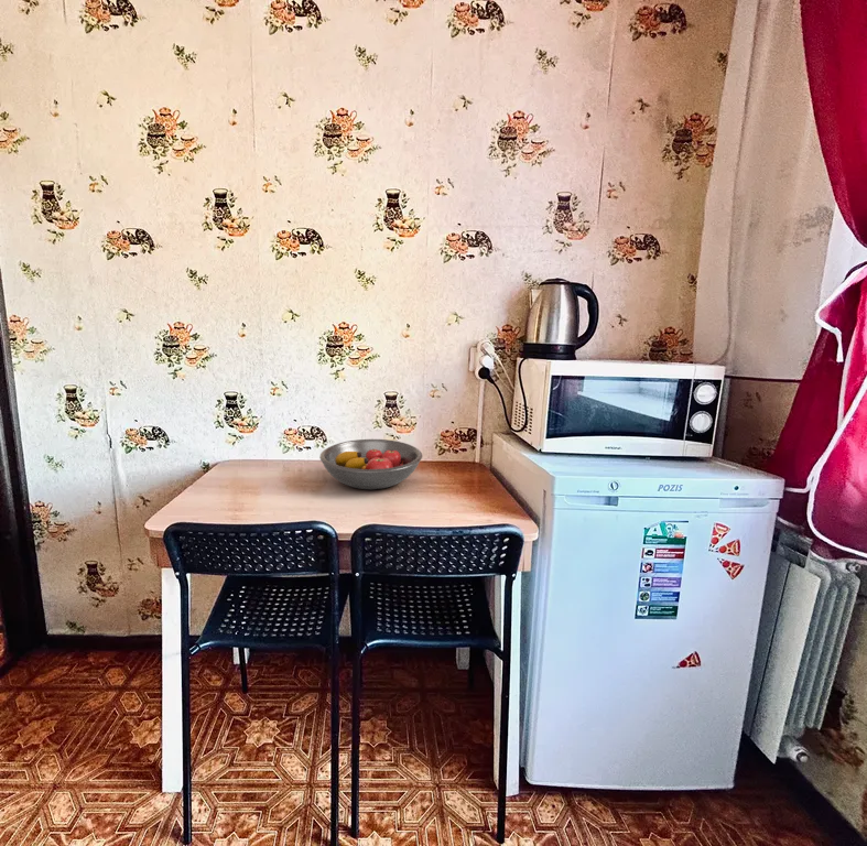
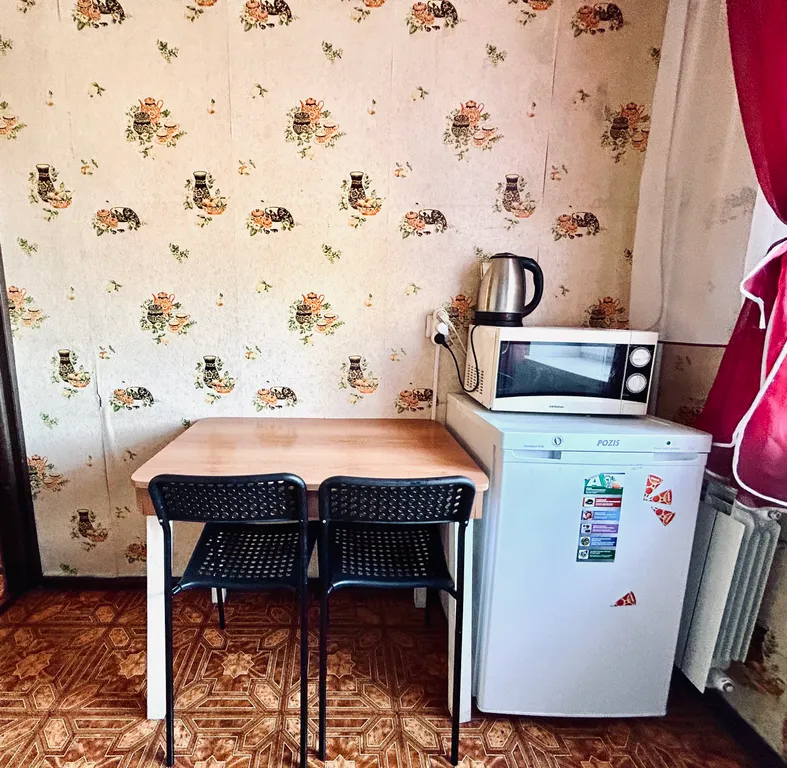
- fruit bowl (371, 463)
